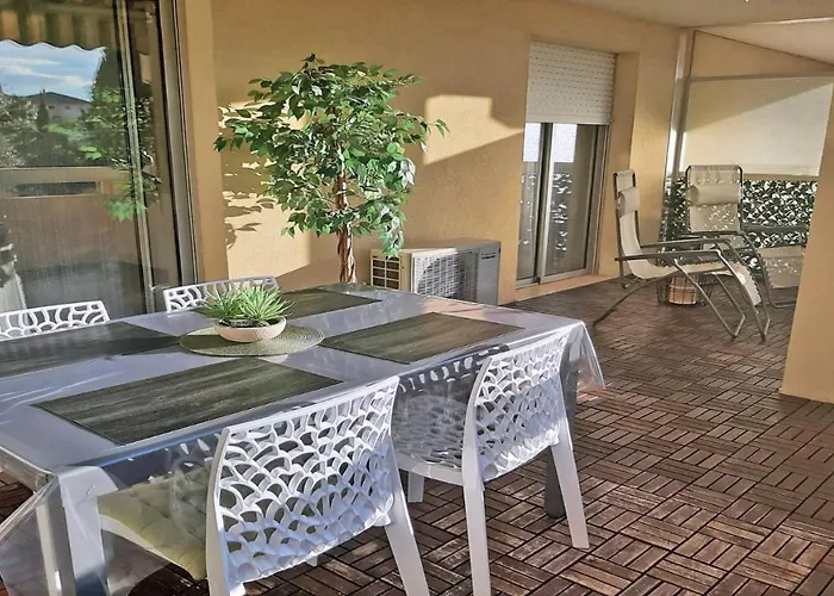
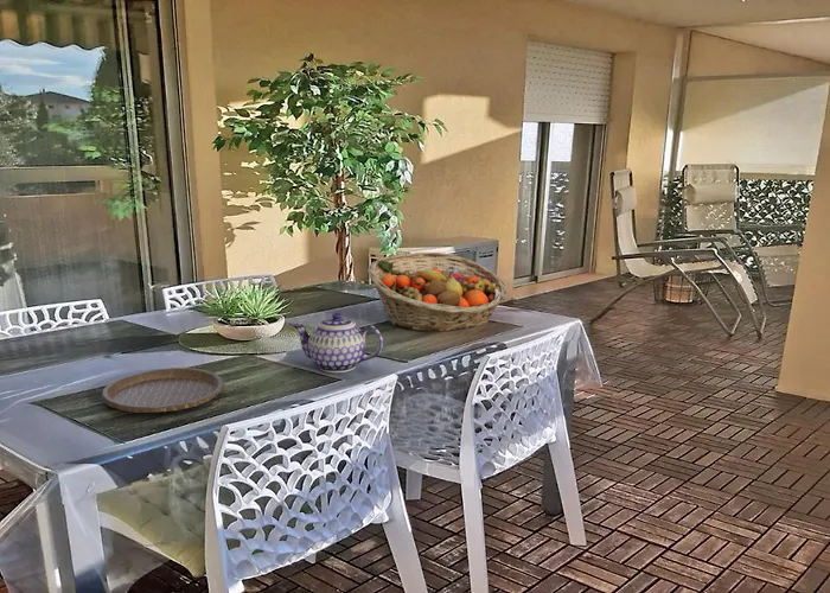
+ plate (165, 390)
+ teapot (337, 340)
+ fruit basket (438, 289)
